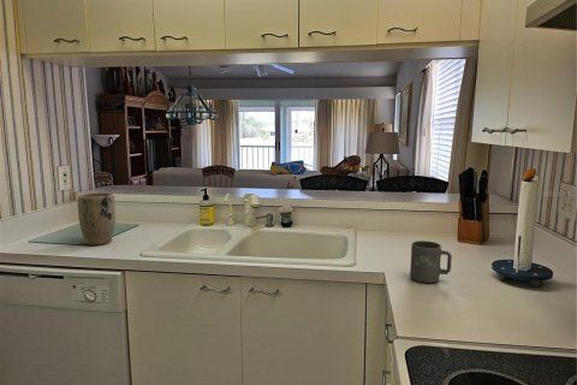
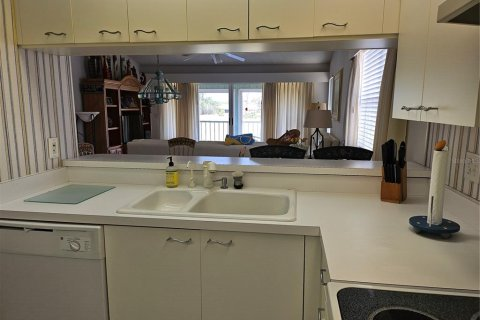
- mug (430, 261)
- plant pot (97, 218)
